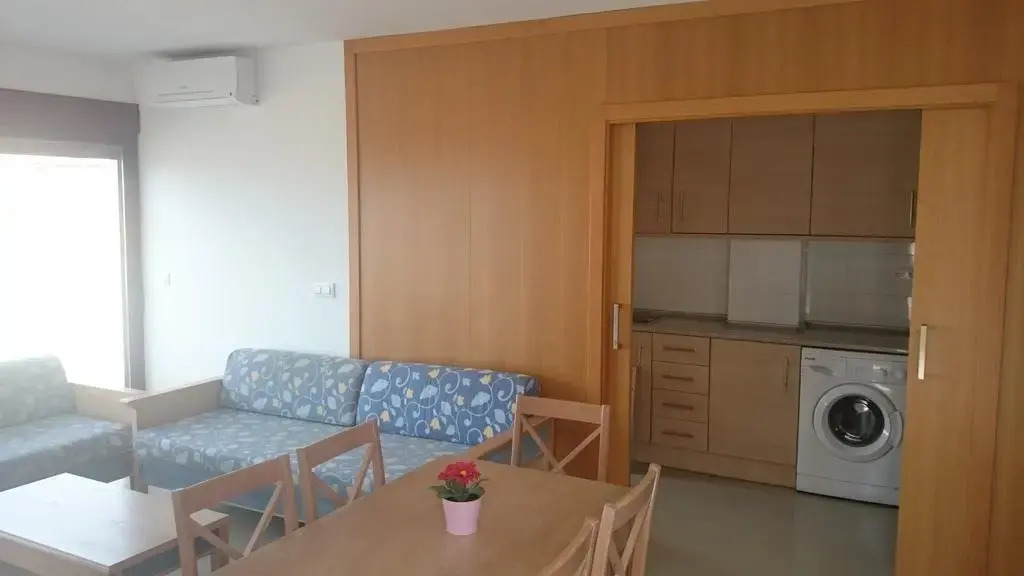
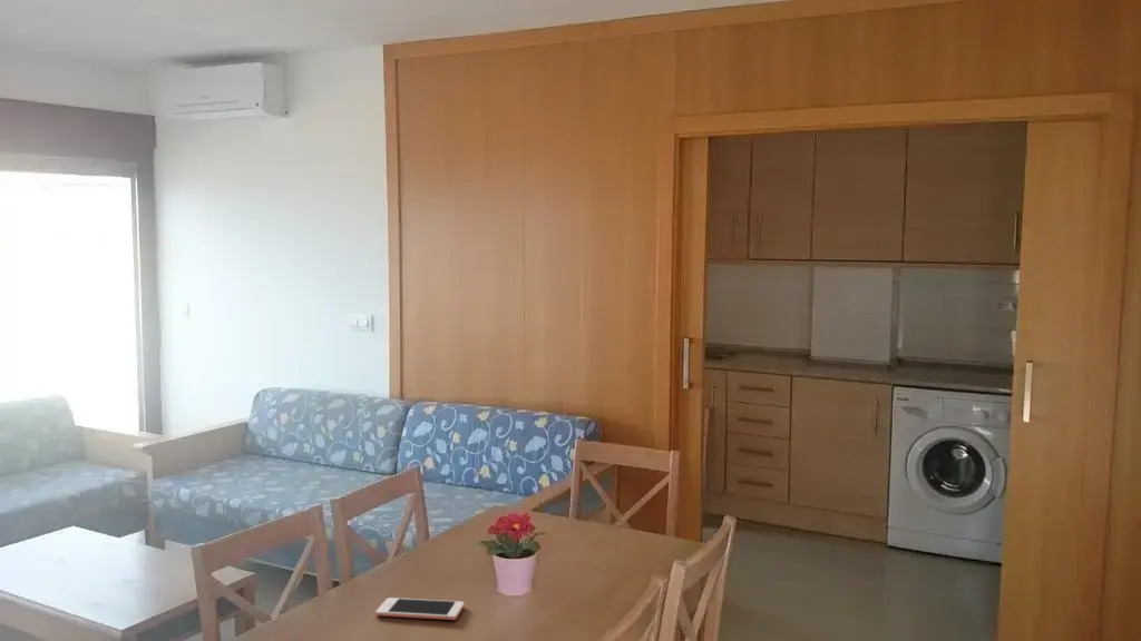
+ cell phone (420, 608)
